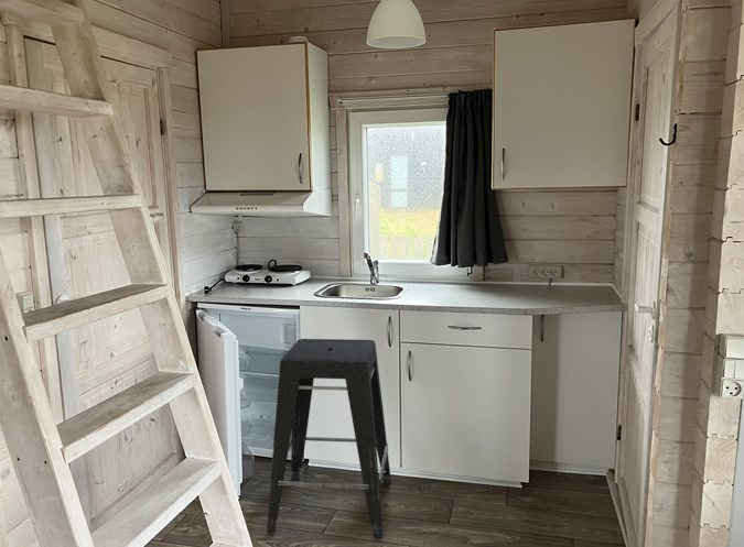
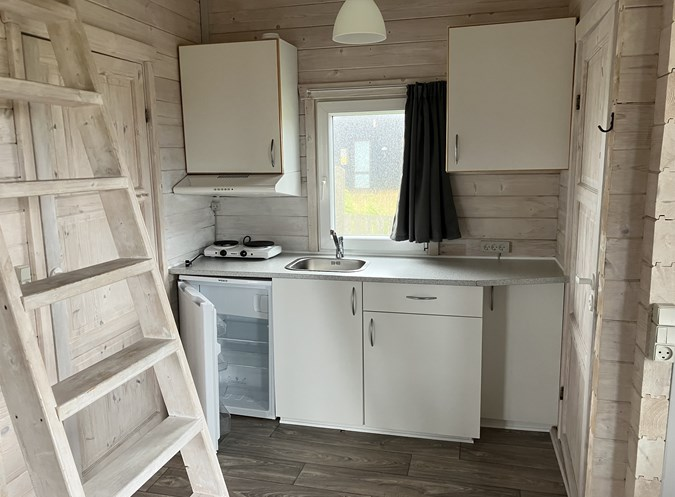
- stool (331, 438)
